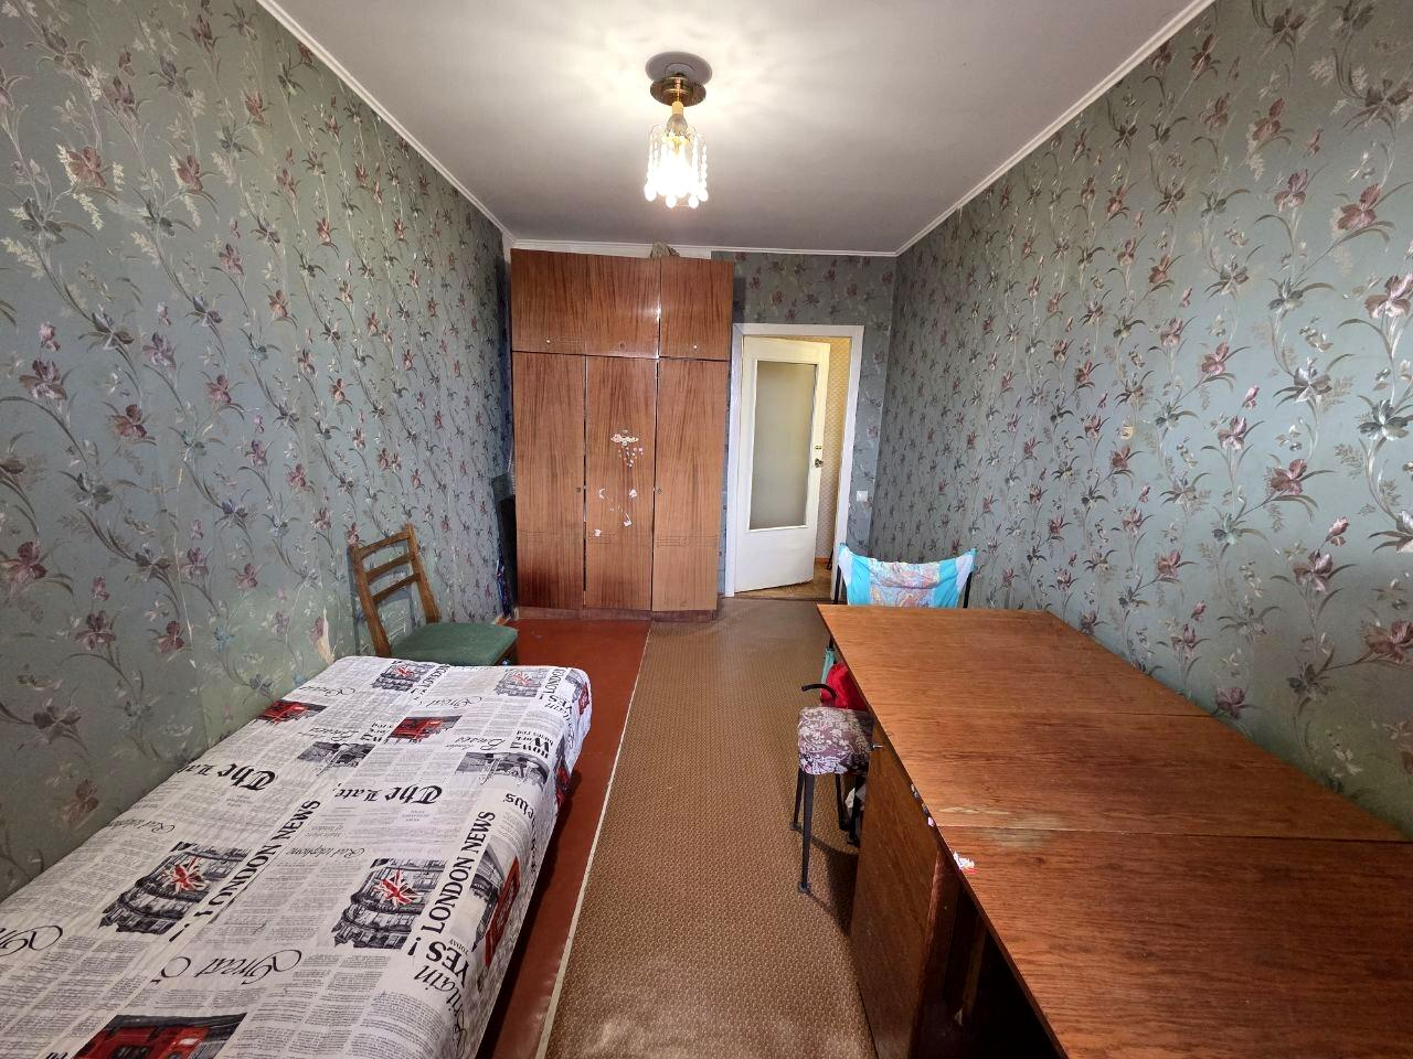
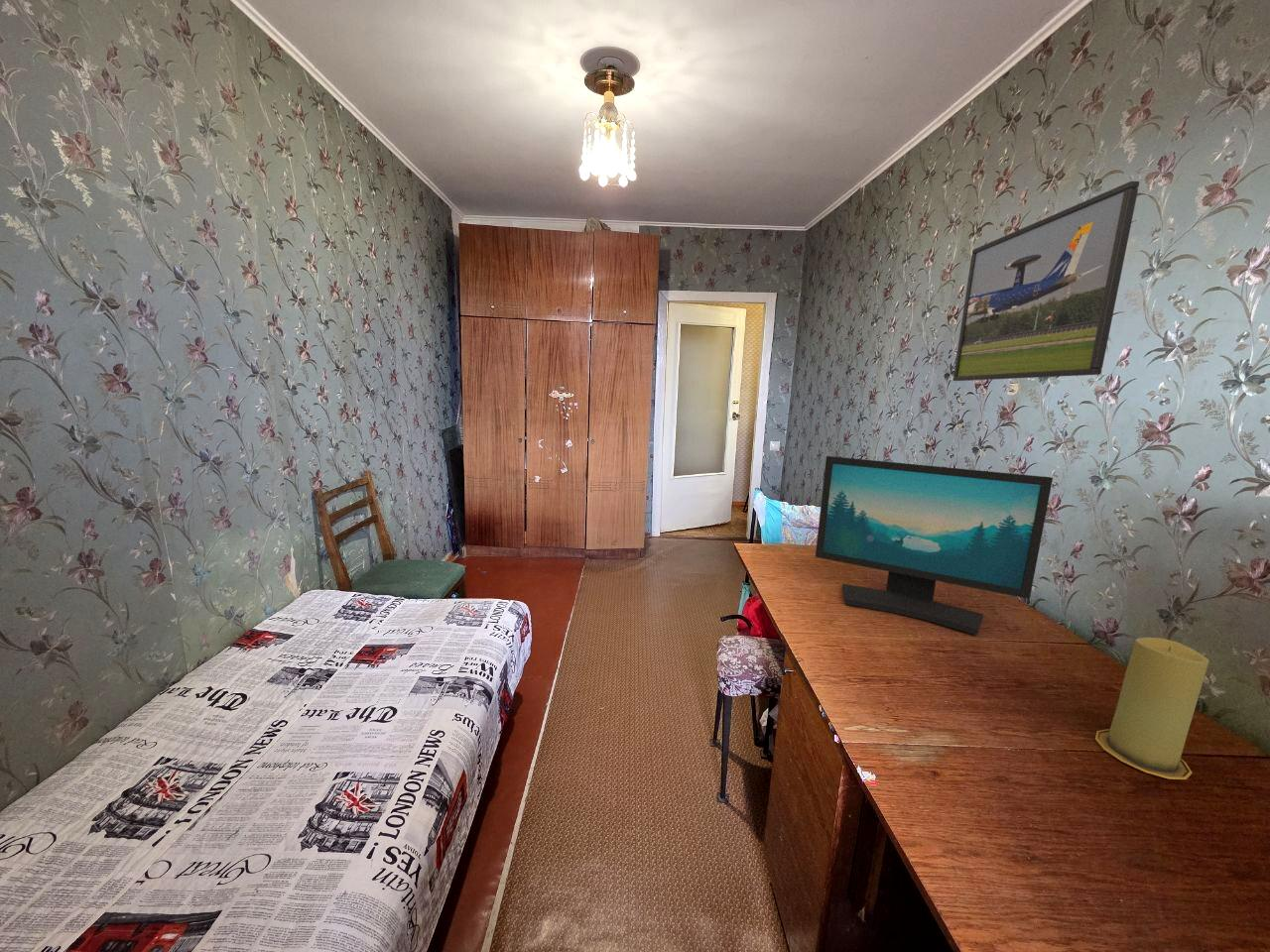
+ computer monitor (917, 538)
+ candle (1154, 700)
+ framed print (1026, 301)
